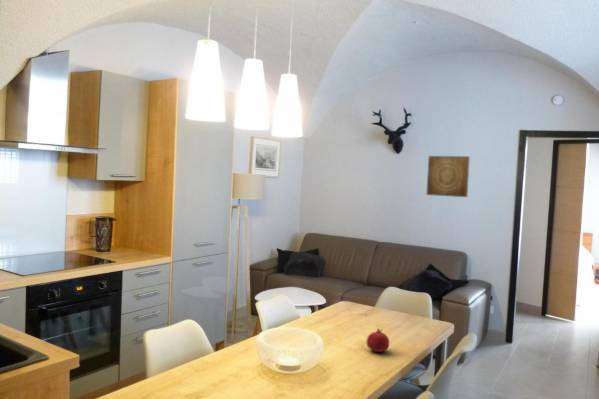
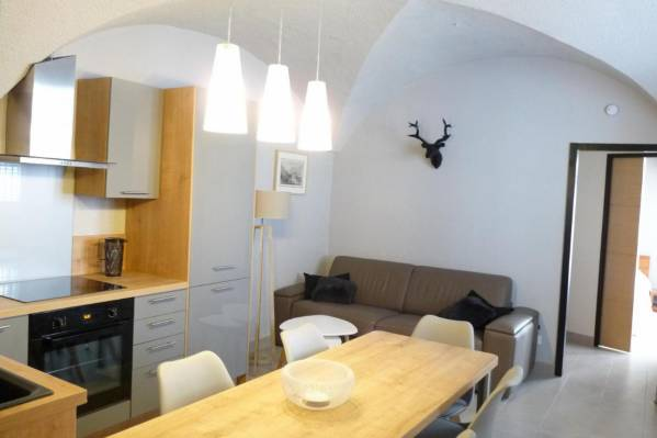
- wall art (447, 176)
- fruit (378, 339)
